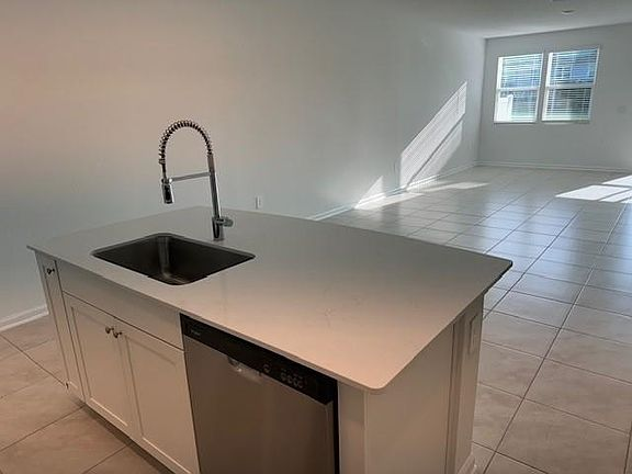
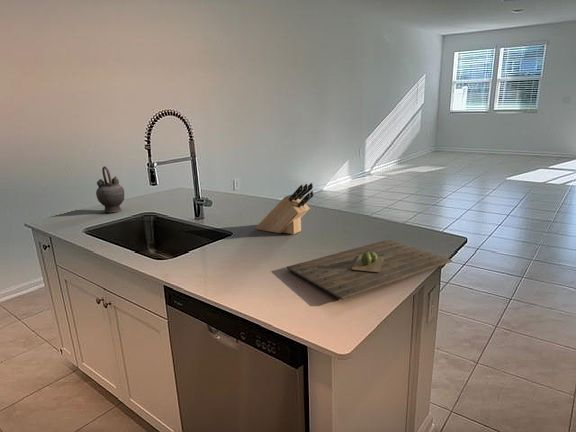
+ knife block (285, 206)
+ cutting board (369, 257)
+ teapot (109, 188)
